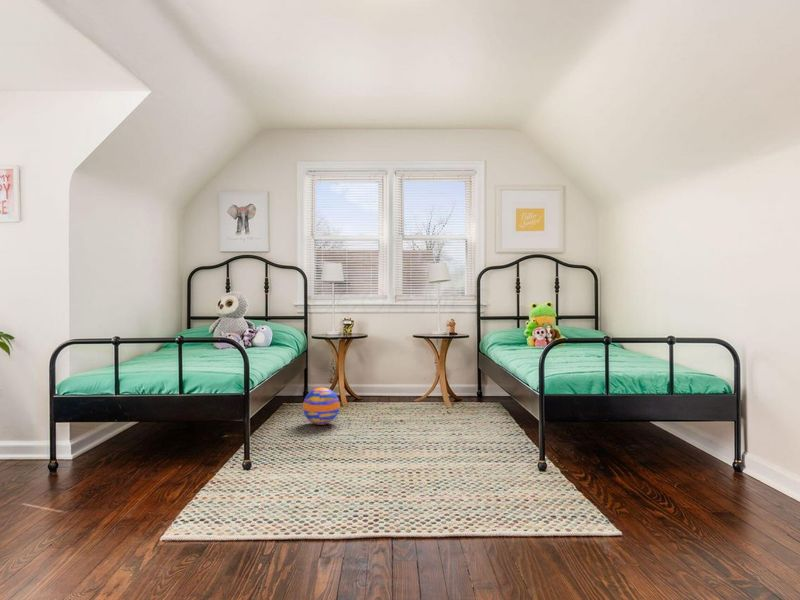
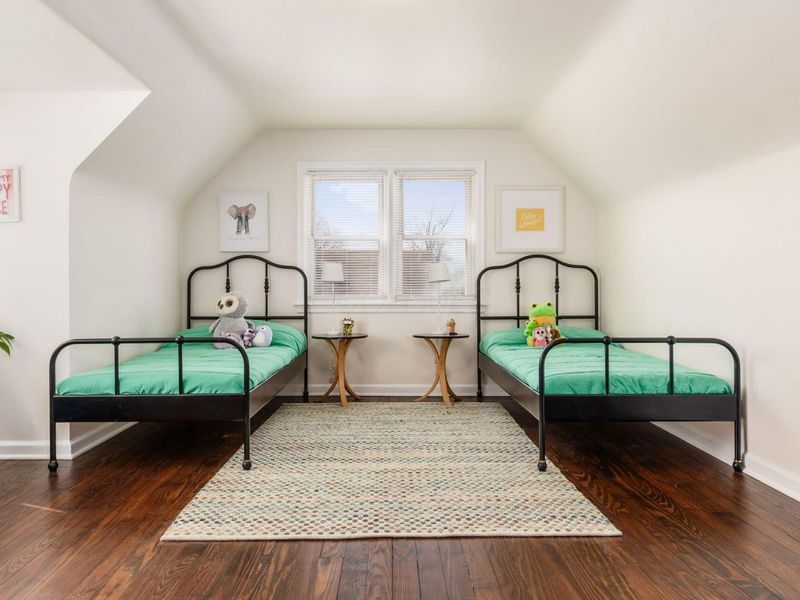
- ball (321, 406)
